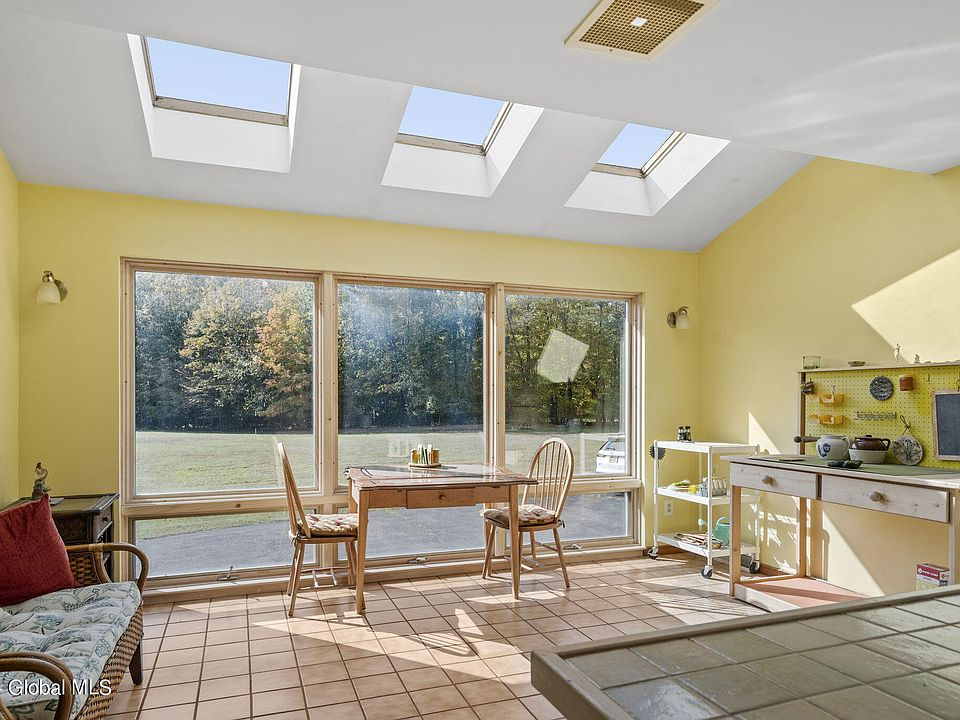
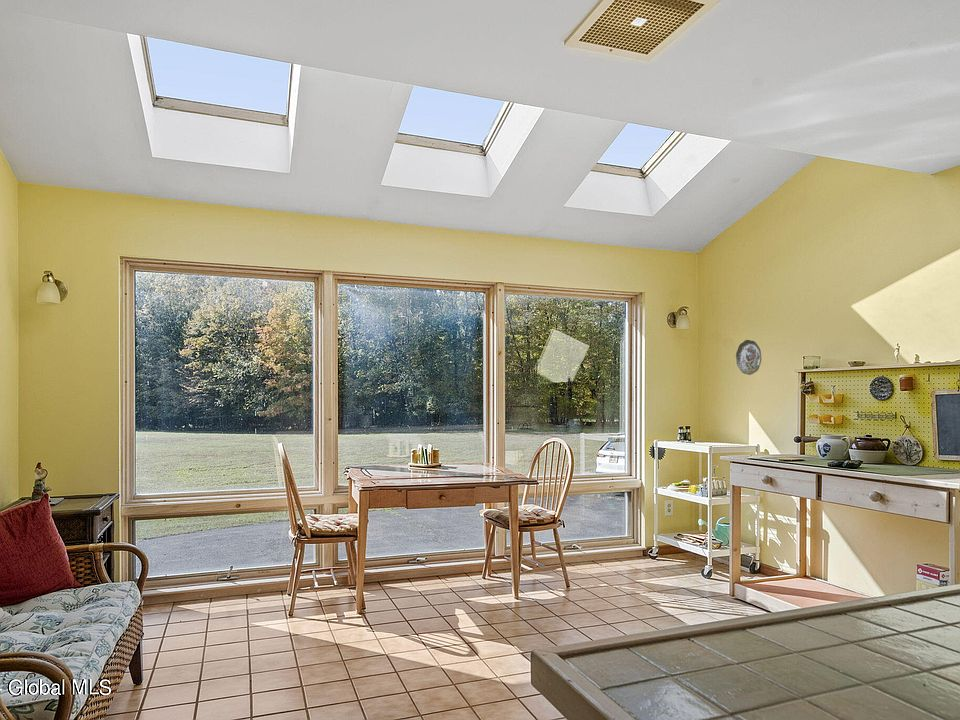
+ decorative plate (749, 357)
